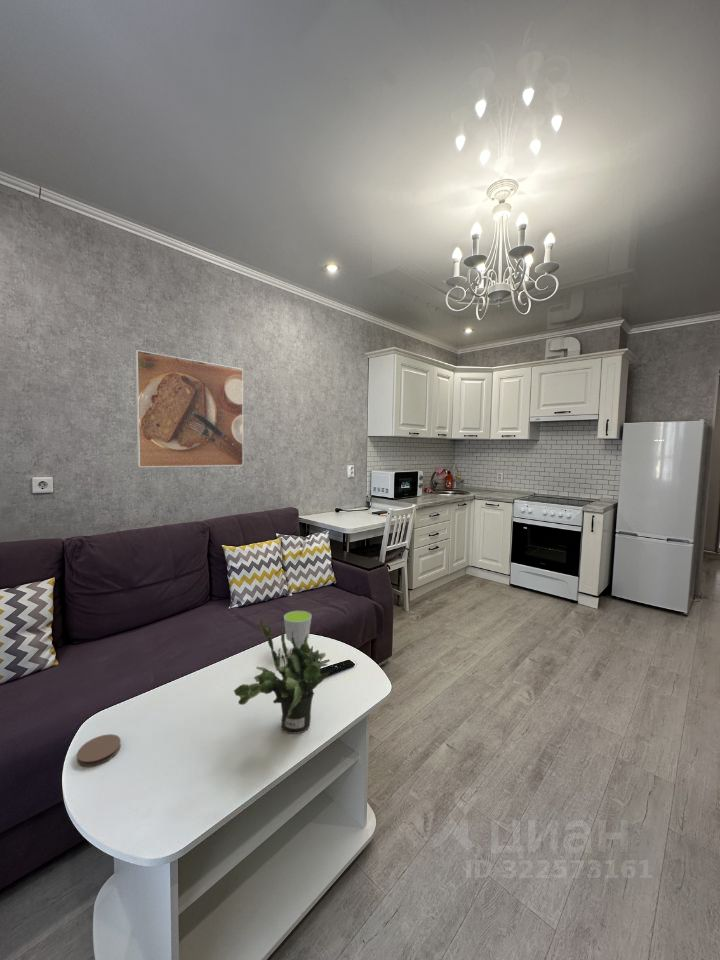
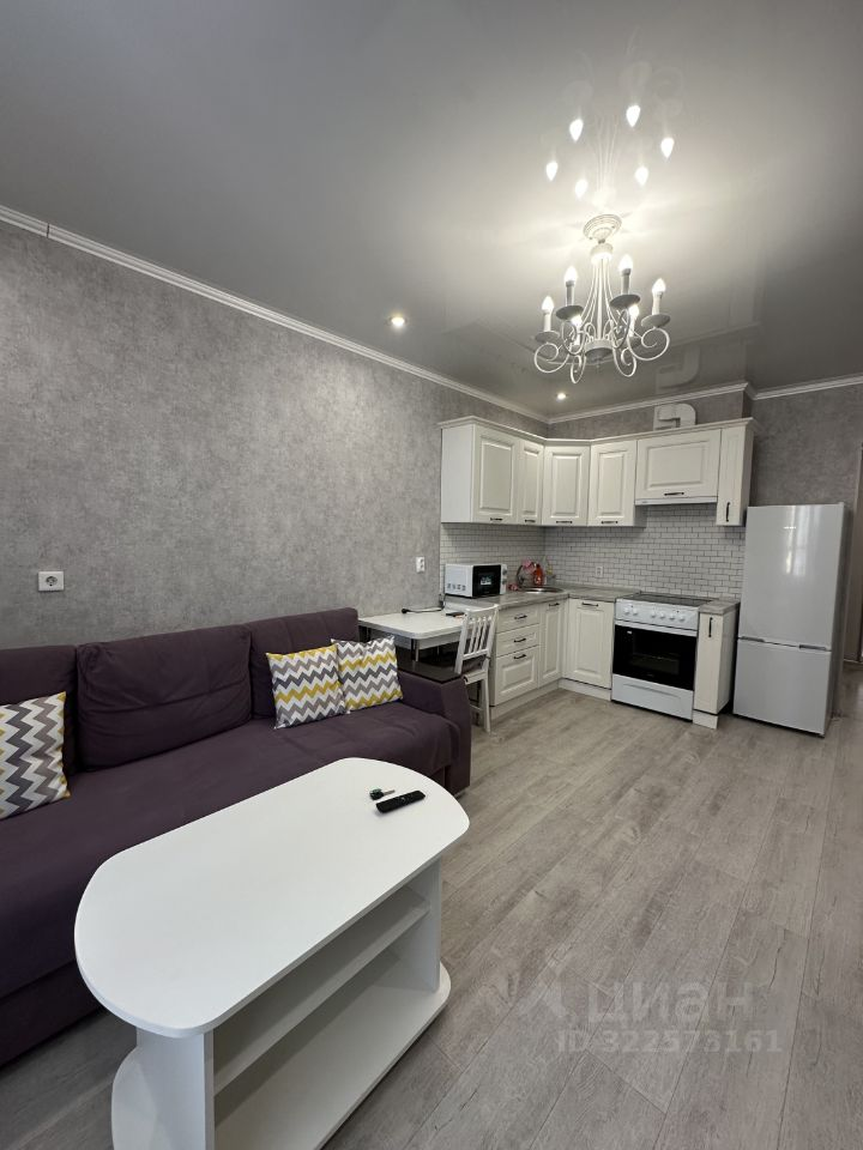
- potted plant (279, 679)
- coaster (99, 749)
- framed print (194, 413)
- cup (297, 633)
